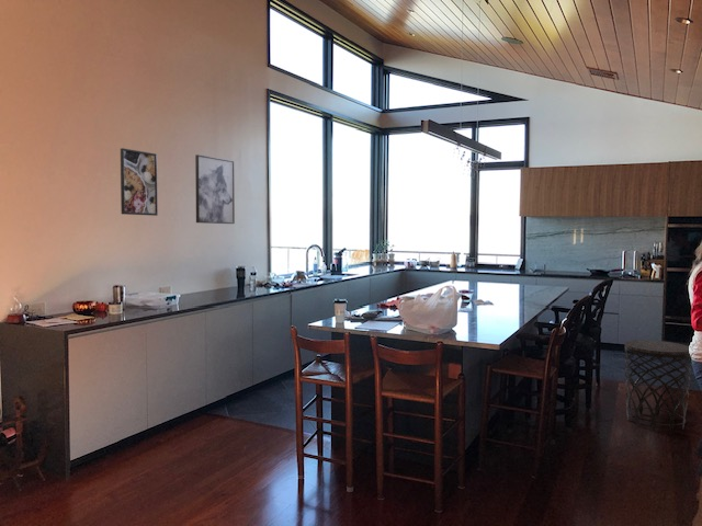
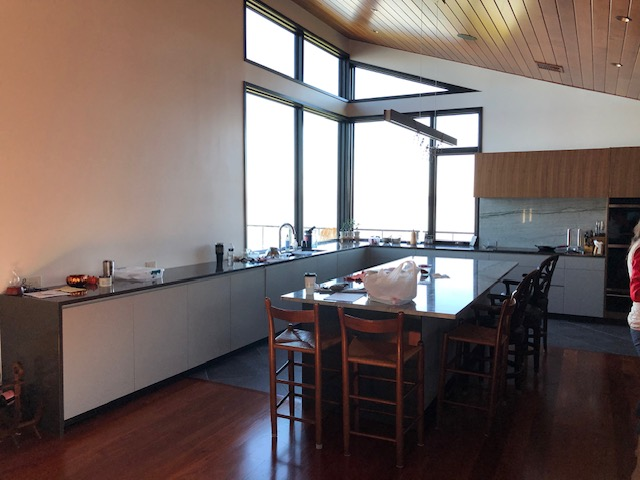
- wall art (215, 191)
- side table (655, 381)
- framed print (139, 183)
